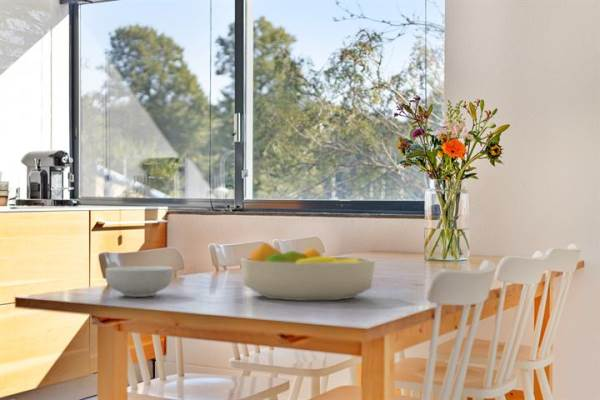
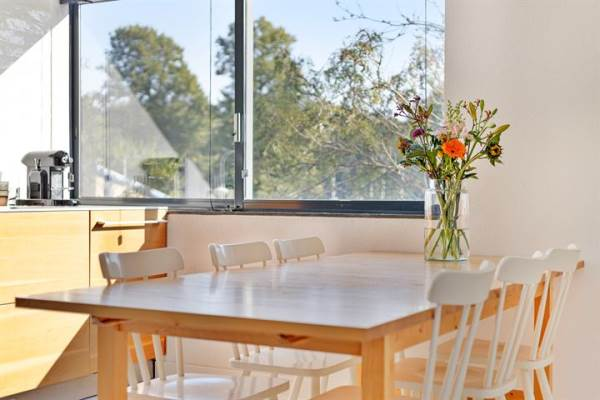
- cereal bowl (139, 281)
- fruit bowl (306, 269)
